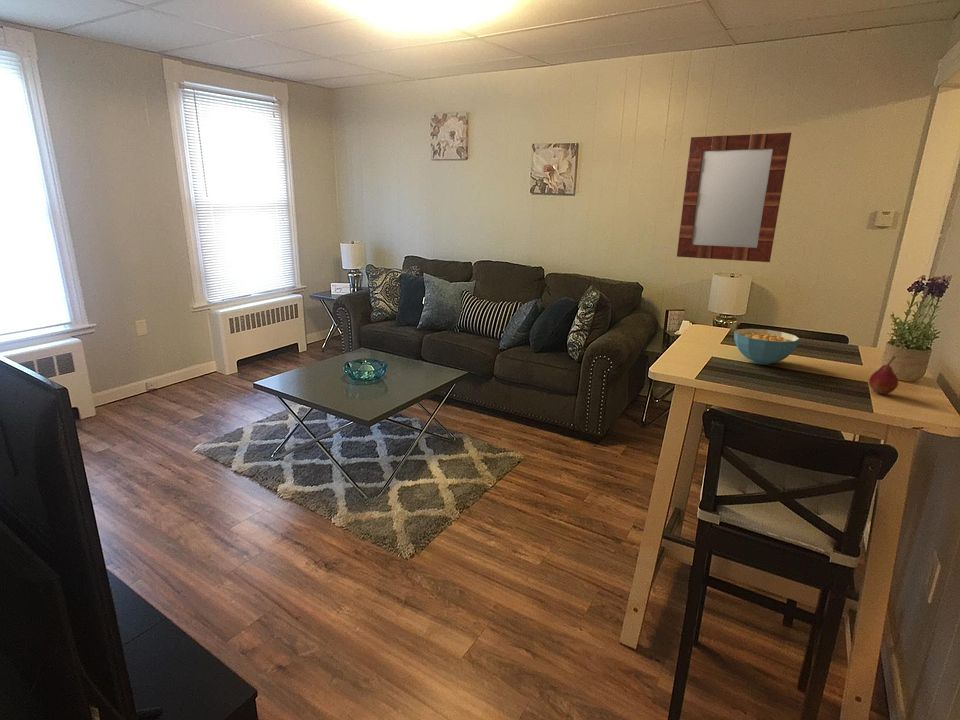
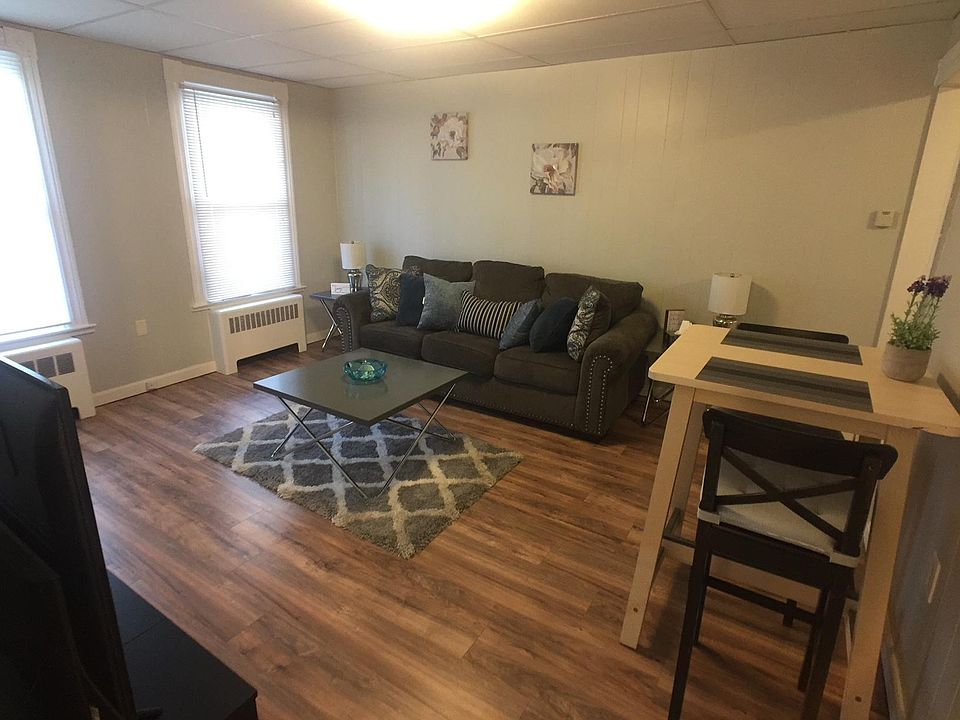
- cereal bowl (763, 348)
- fruit (885, 374)
- home mirror (730, 199)
